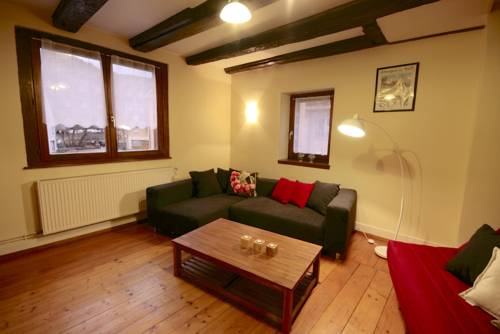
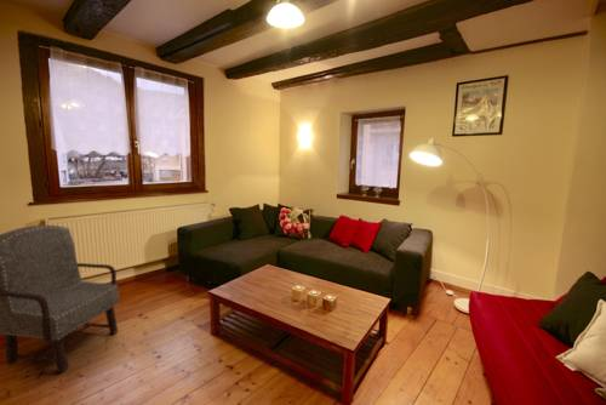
+ armchair (61, 289)
